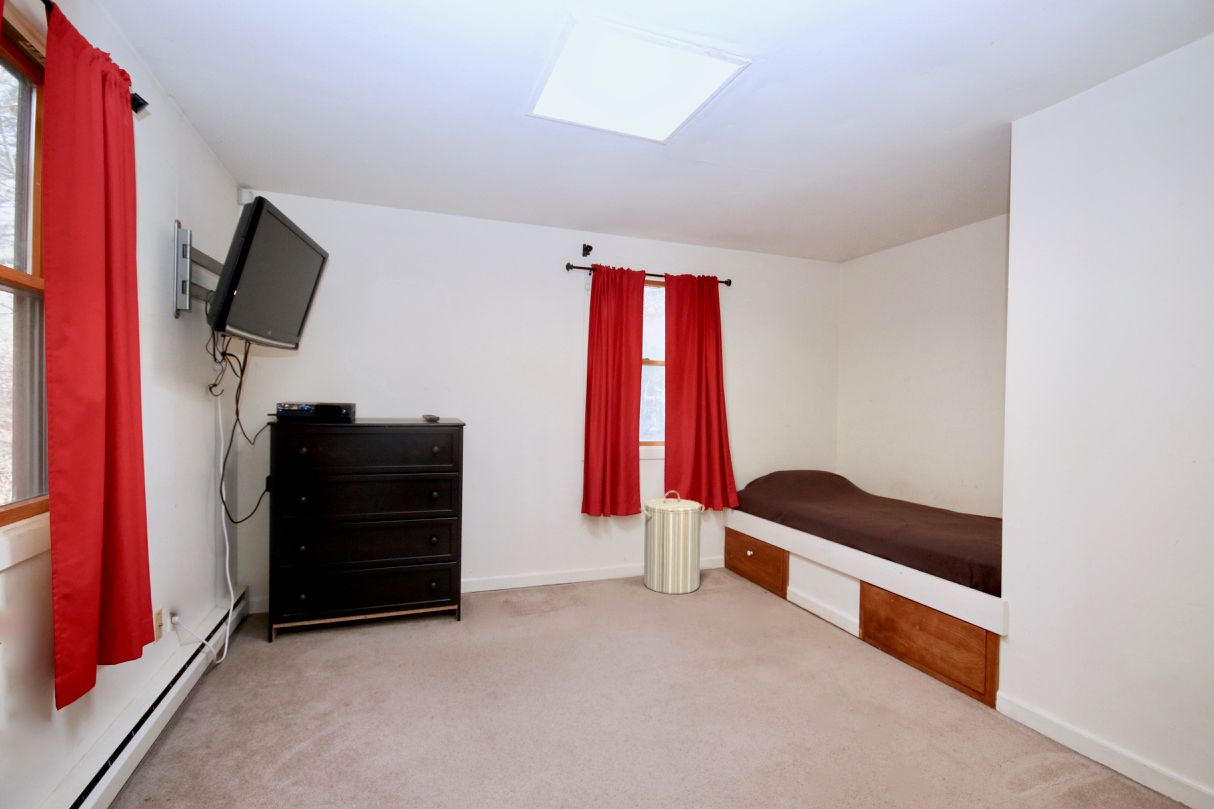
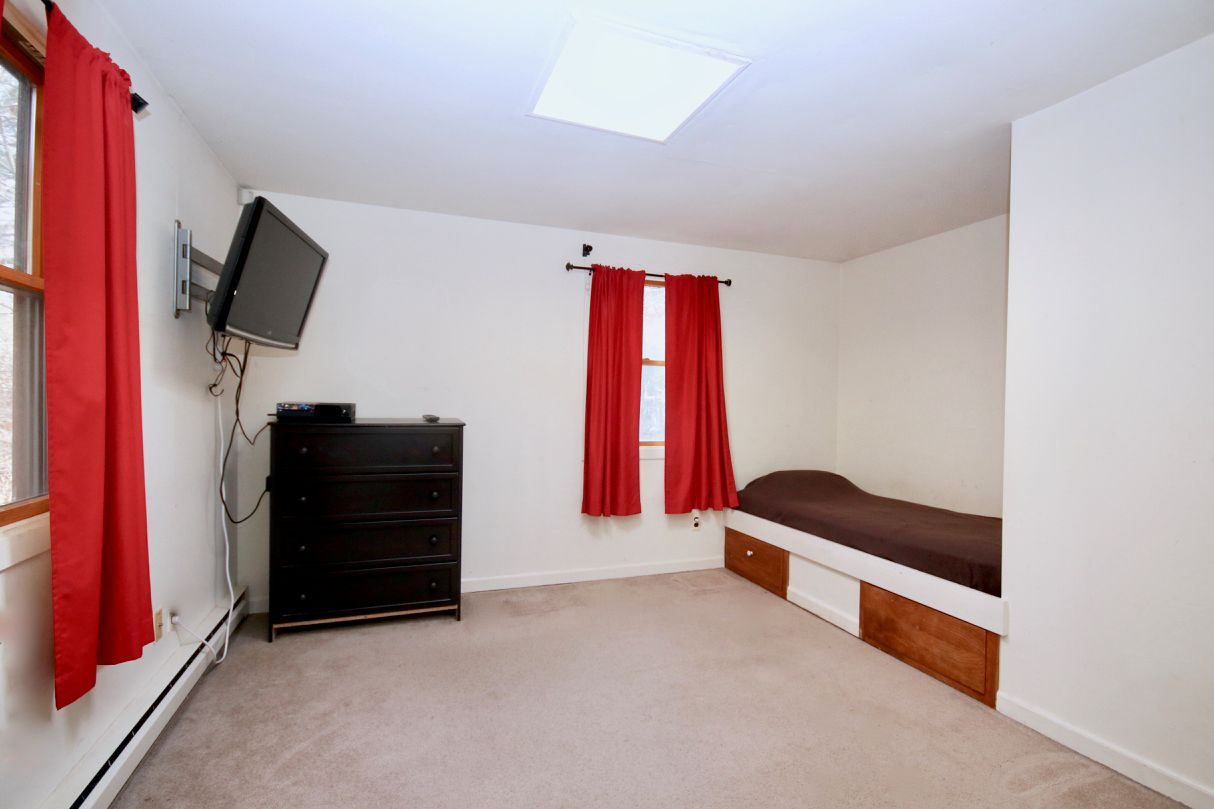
- laundry hamper (672, 537)
